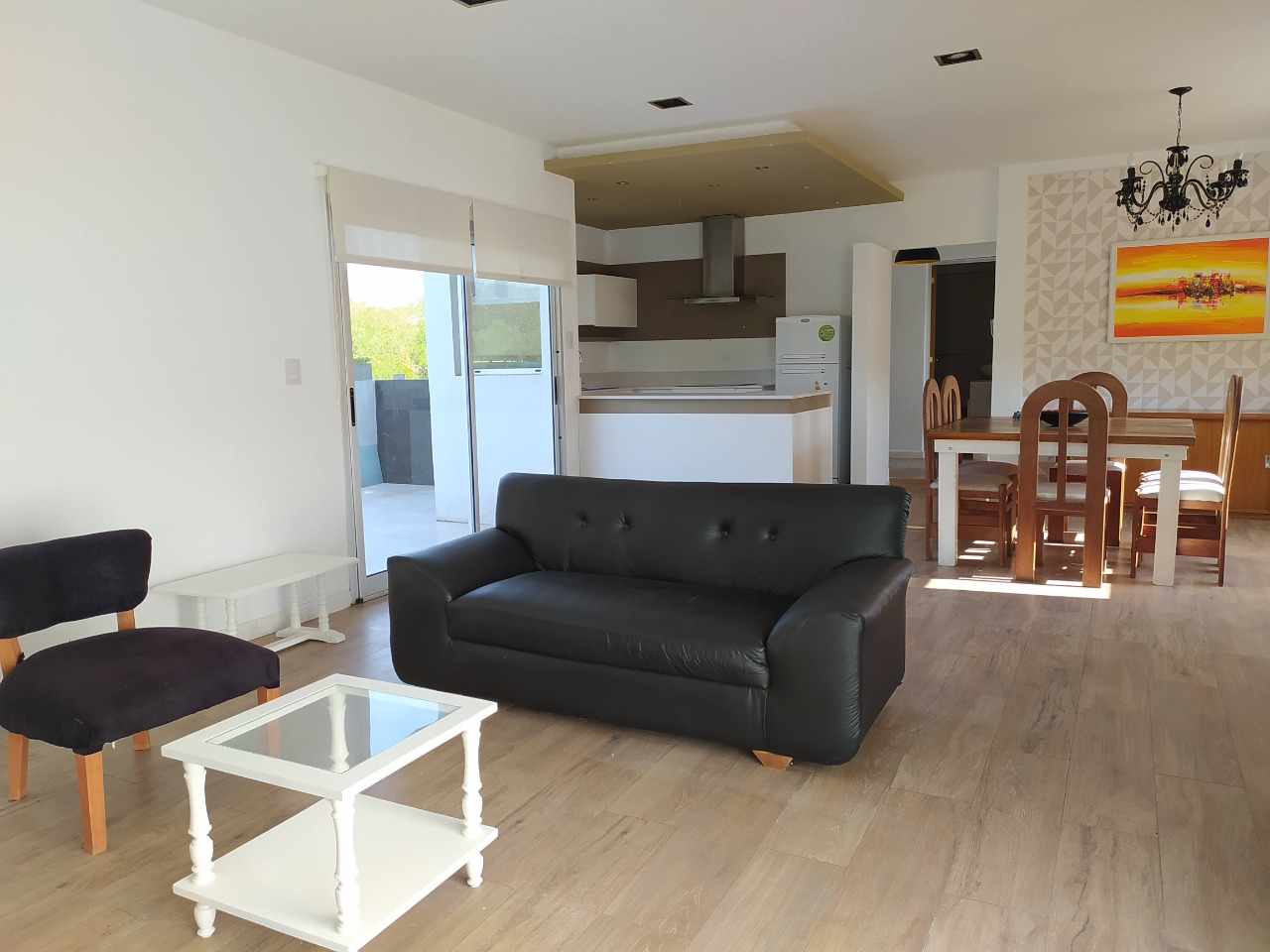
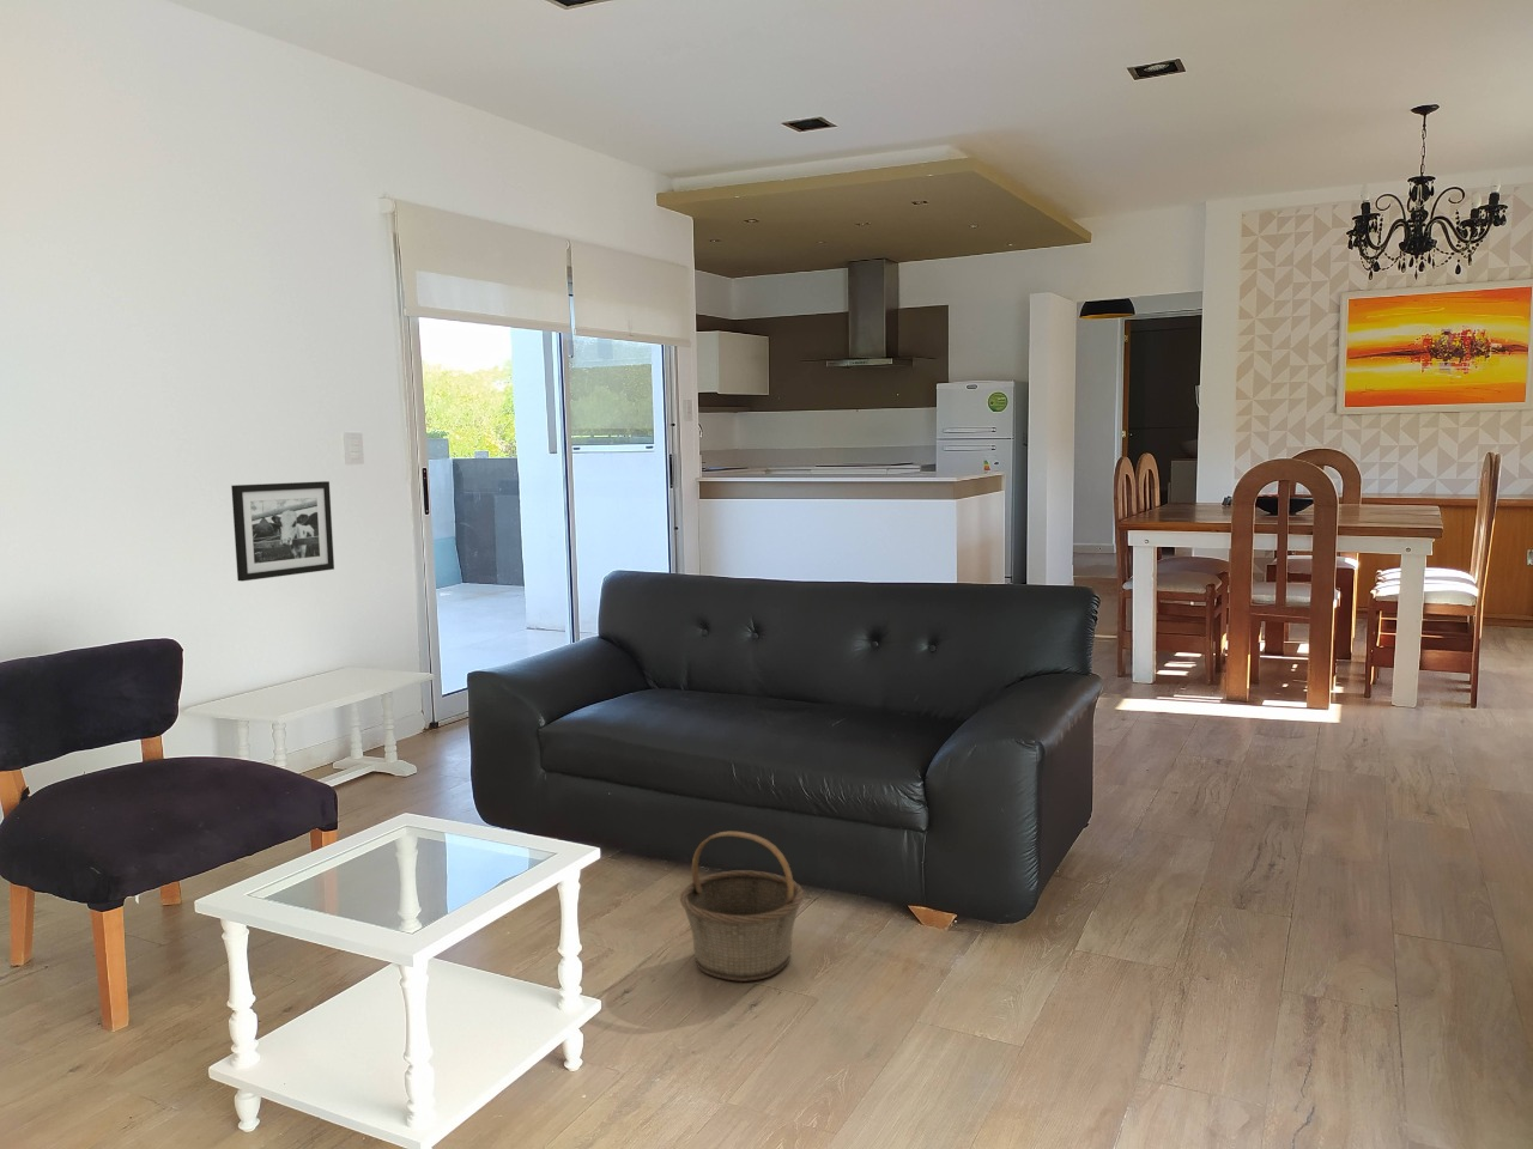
+ basket (741, 898)
+ picture frame (285, 529)
